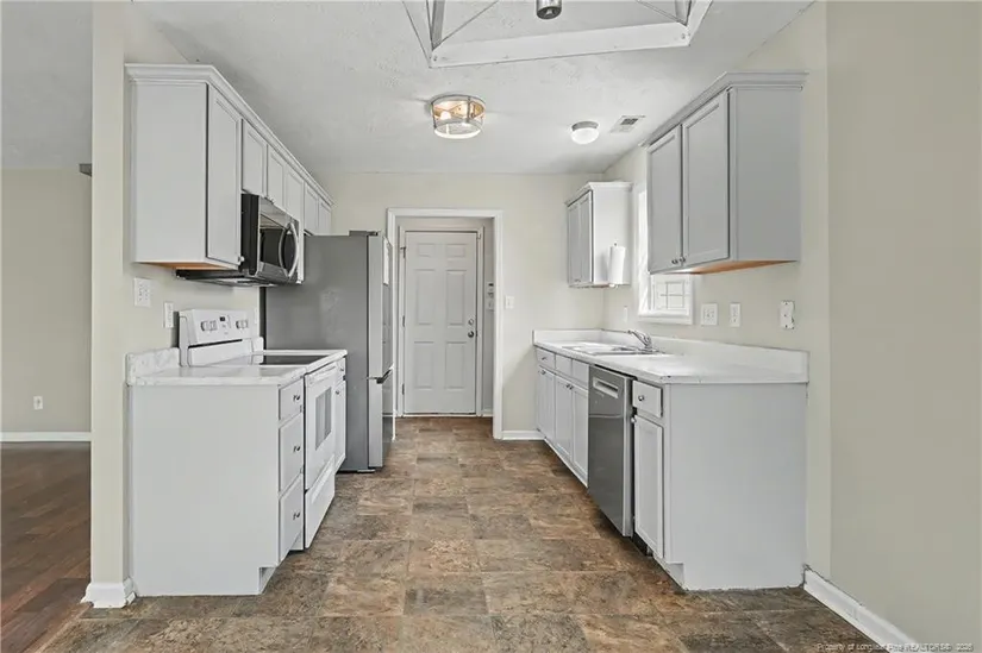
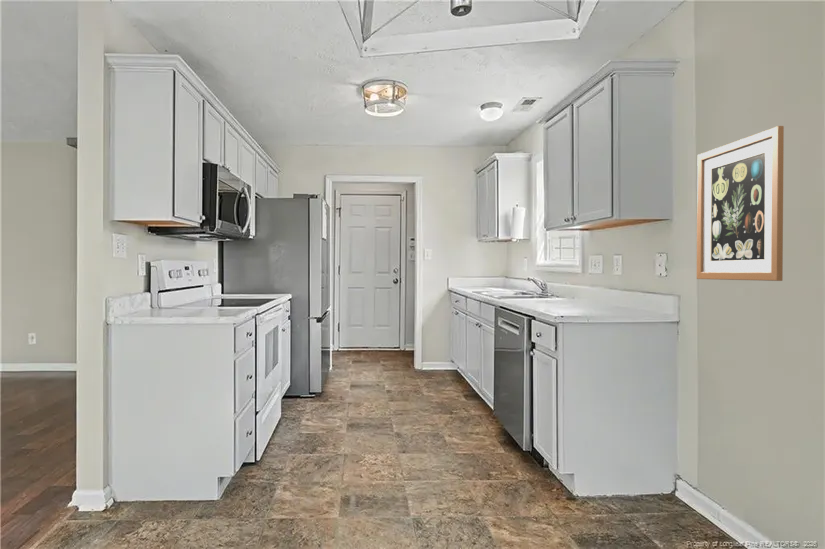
+ wall art (735, 210)
